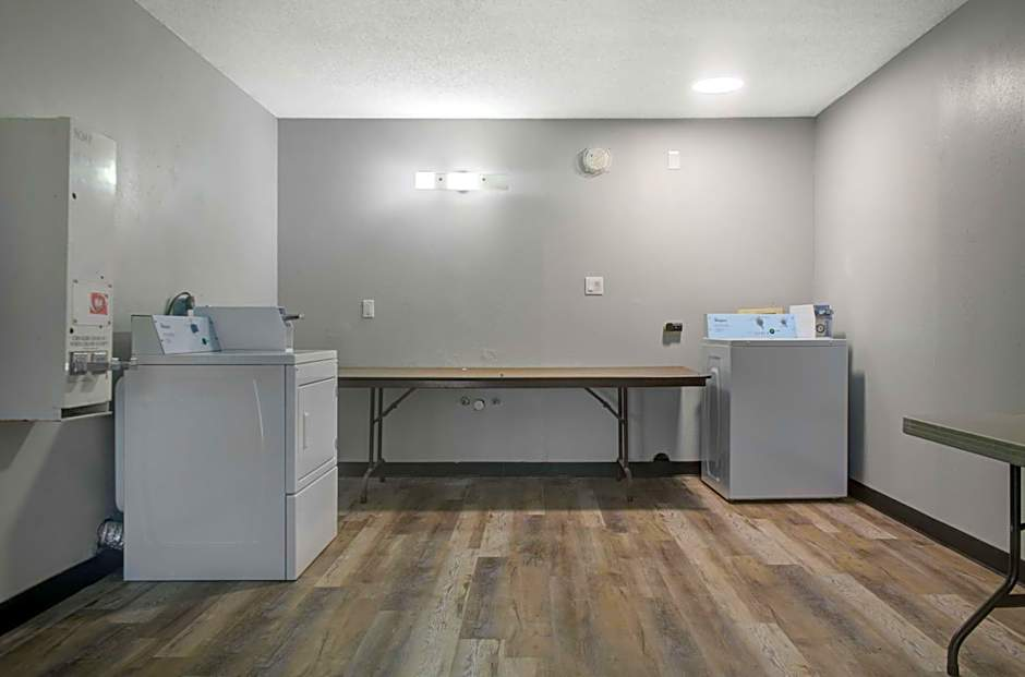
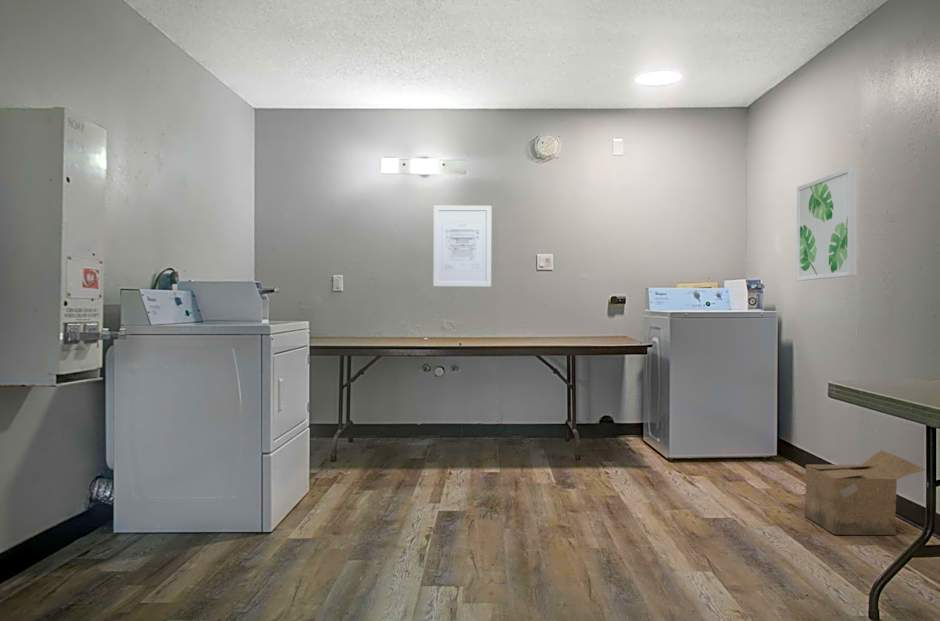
+ wall art (824, 228)
+ cardboard box (862, 490)
+ wall art (462, 246)
